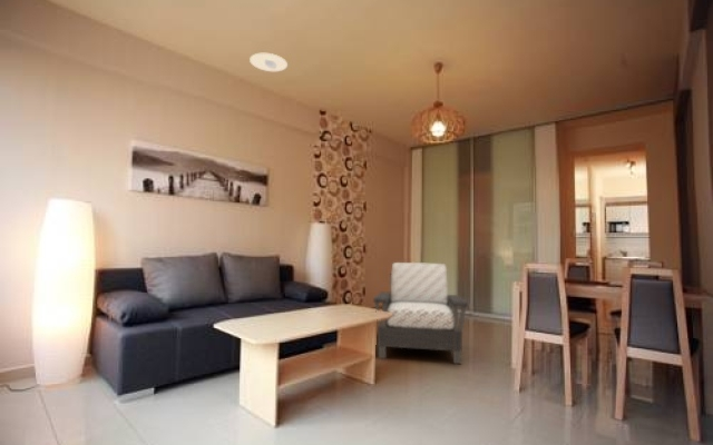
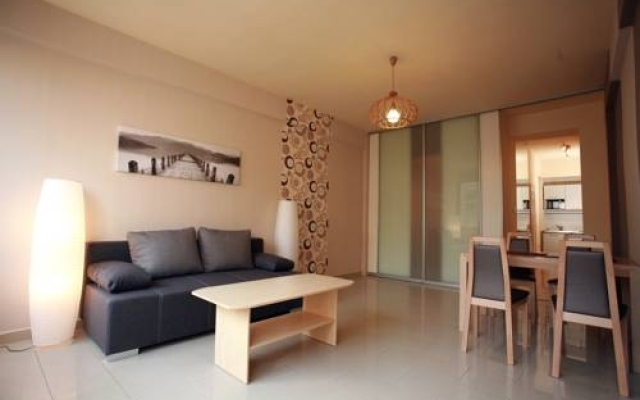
- recessed light (268, 60)
- armchair (418, 306)
